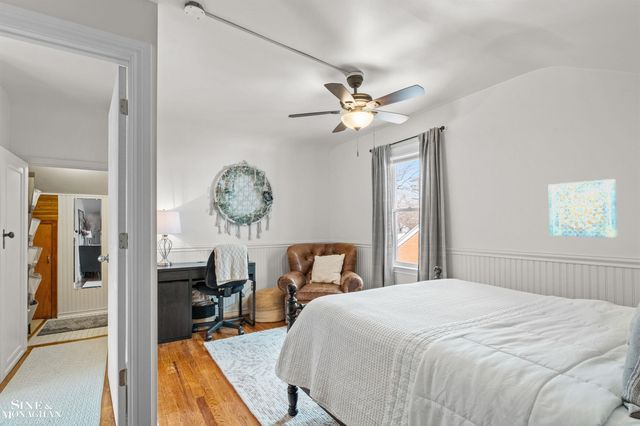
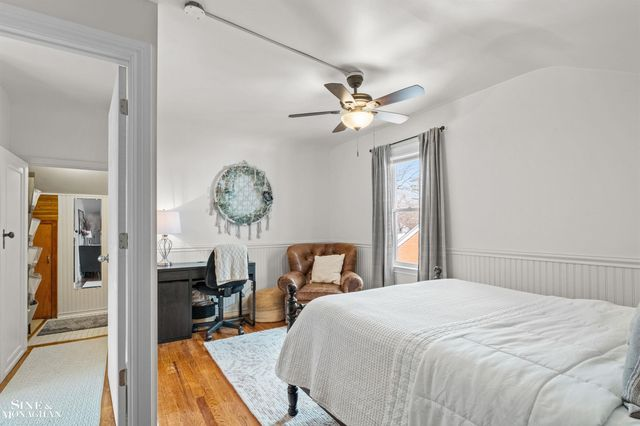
- wall art (580, 209)
